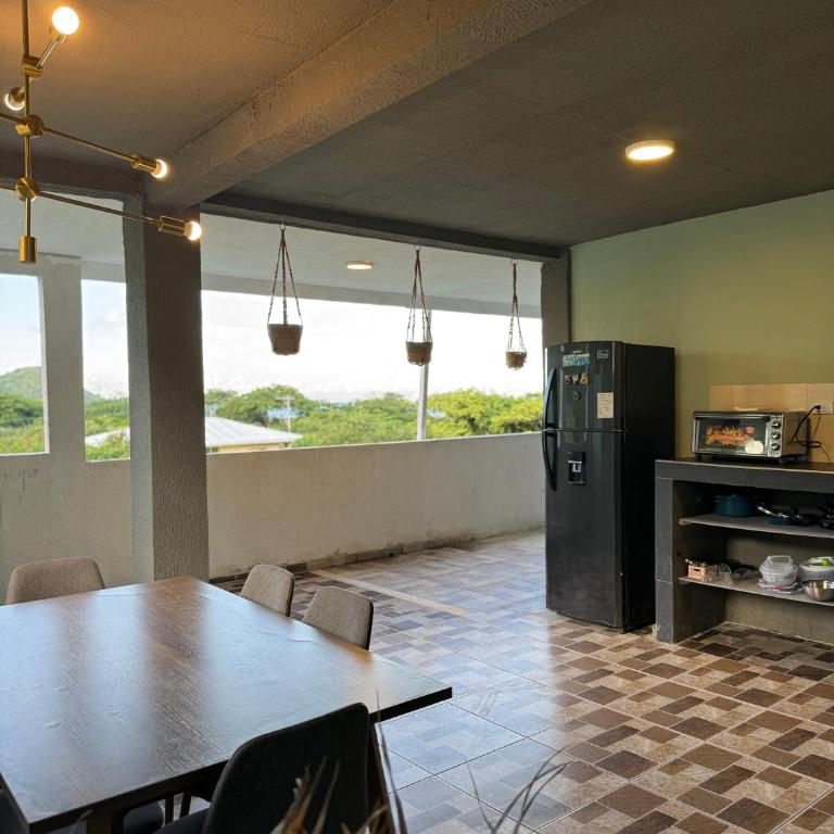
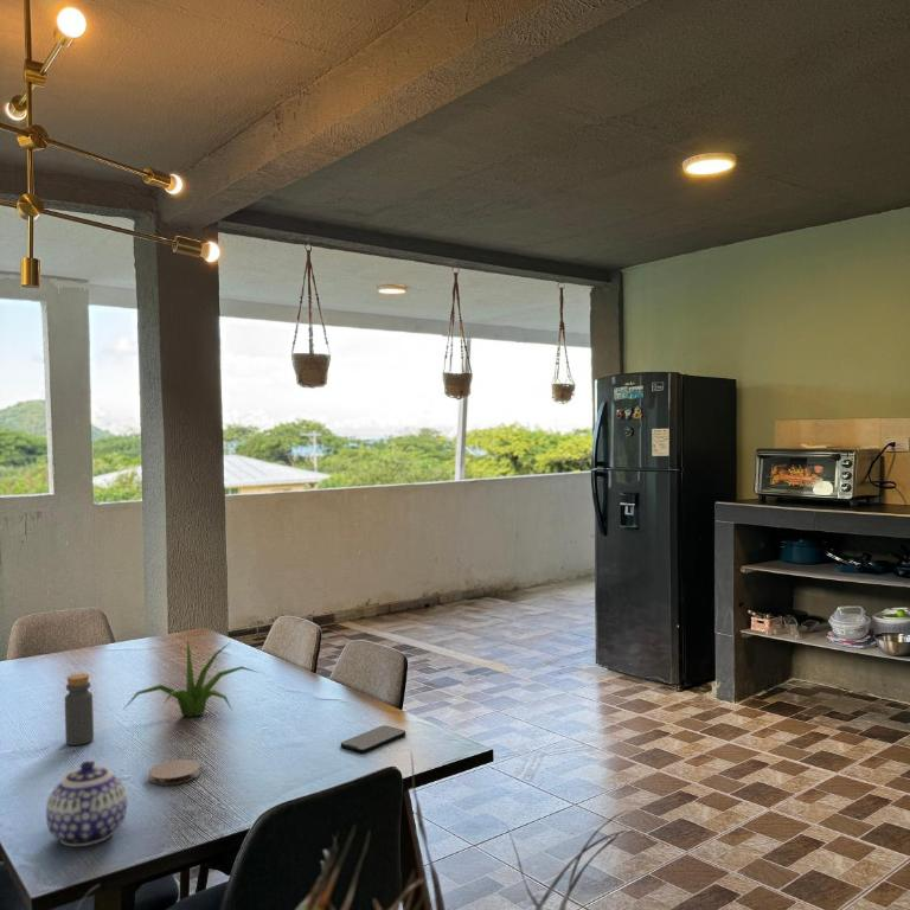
+ coaster (174, 771)
+ smartphone (373, 738)
+ teapot (86, 797)
+ plant (199, 675)
+ bottle (78, 707)
